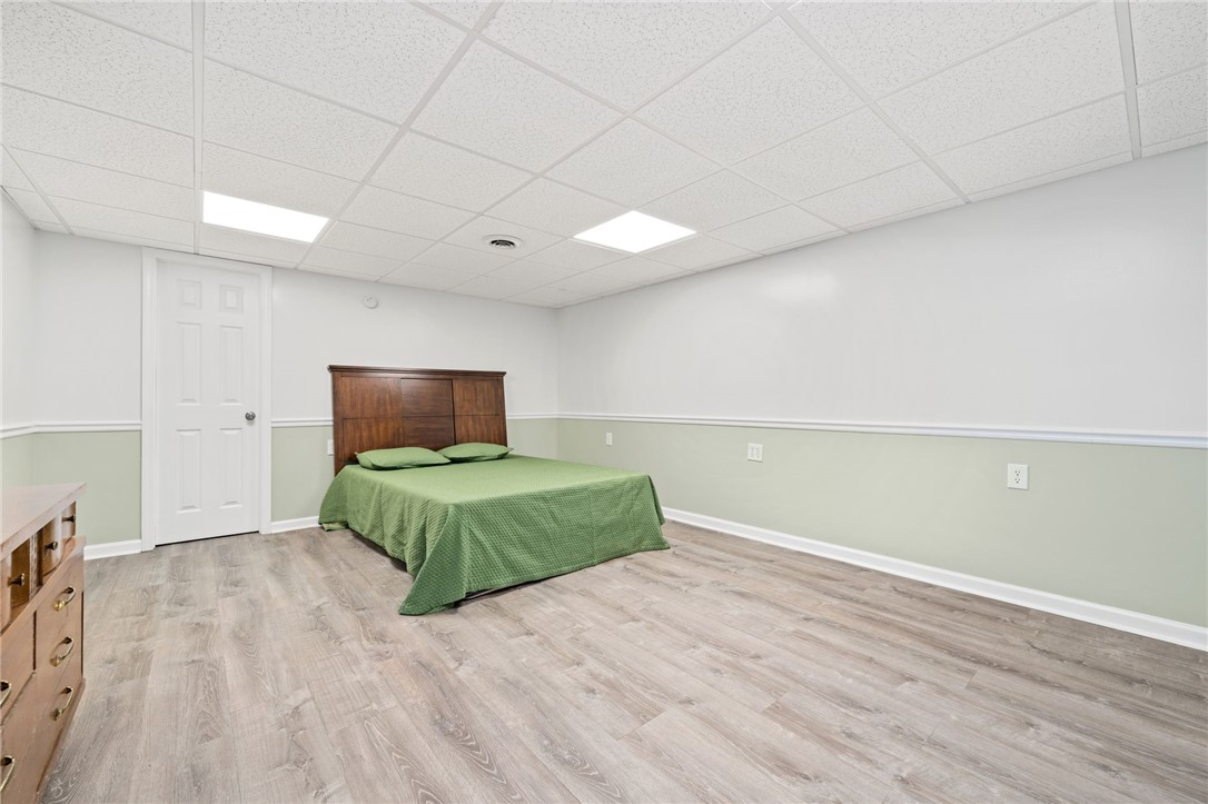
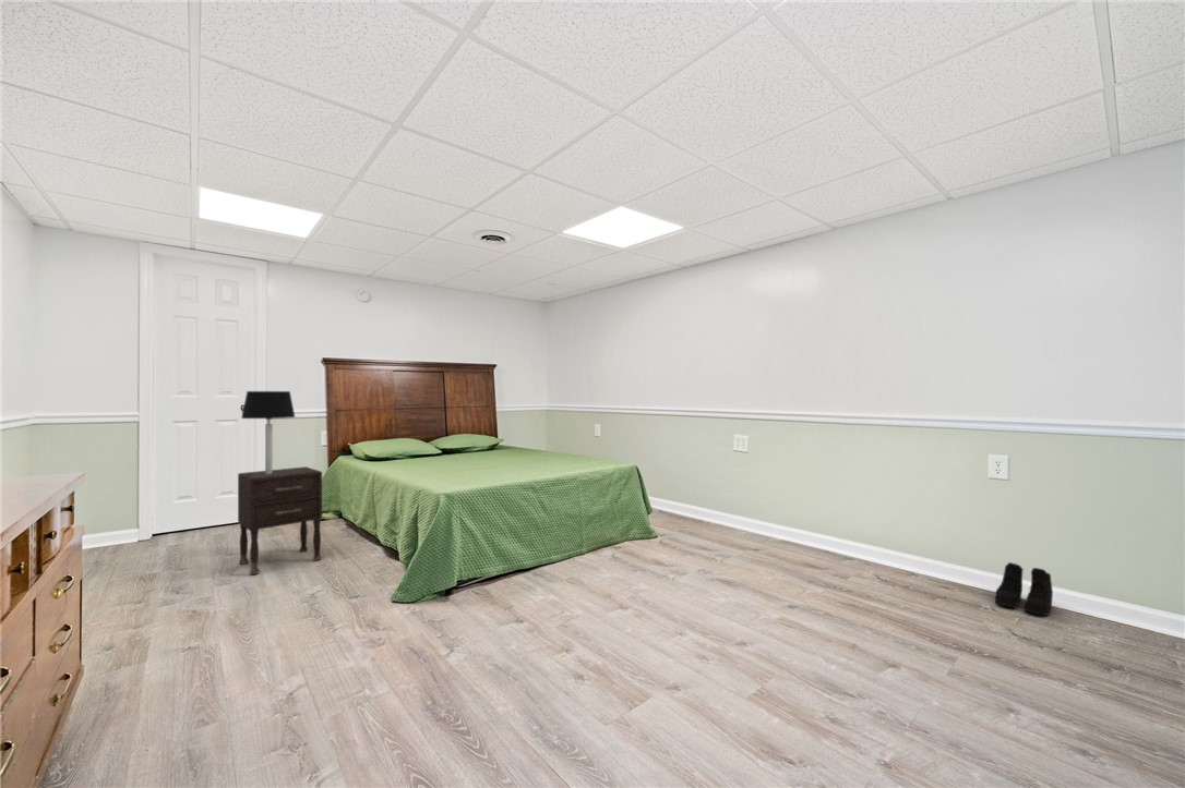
+ boots (1021, 585)
+ table lamp (268, 432)
+ nightstand (280, 517)
